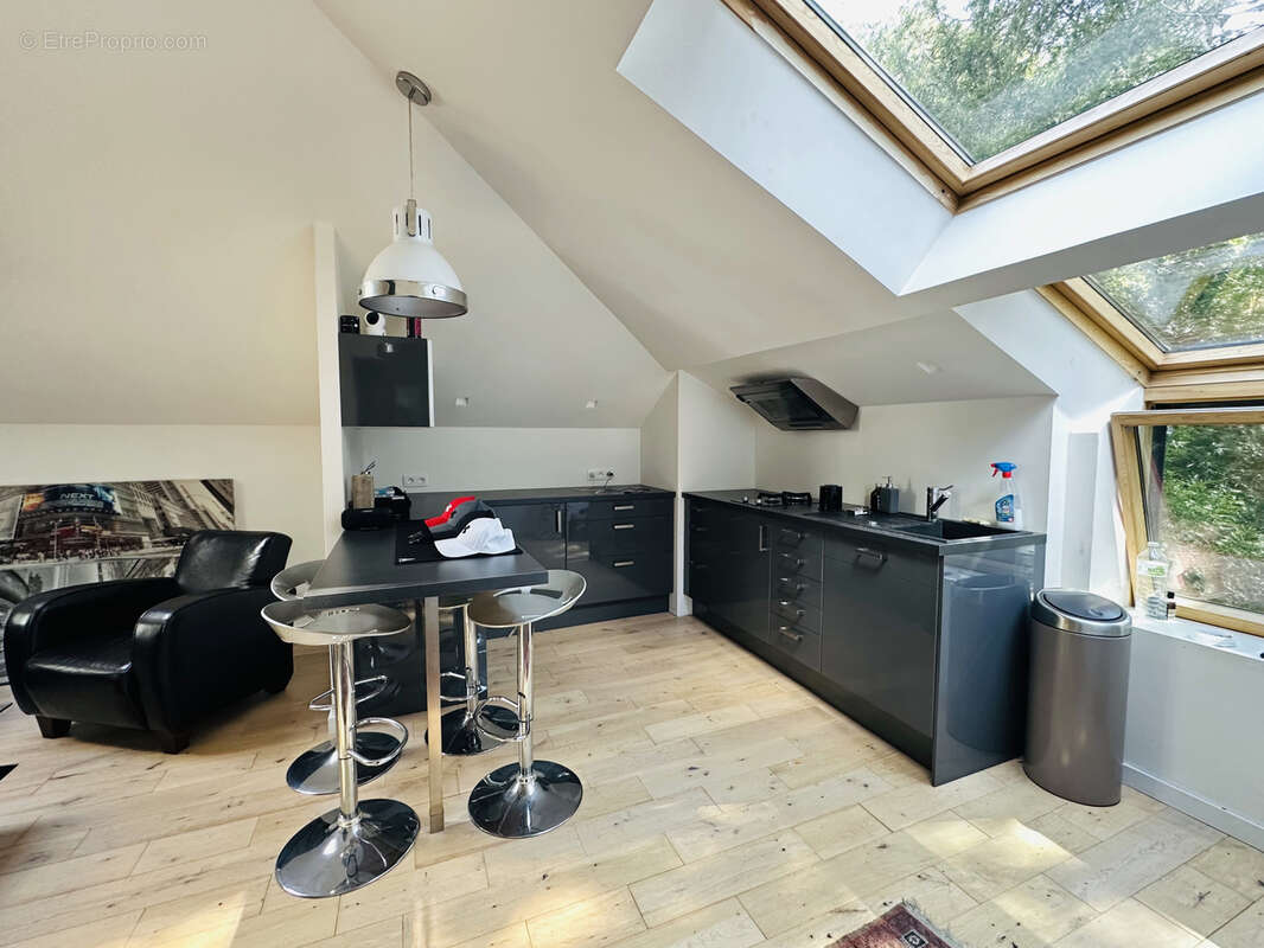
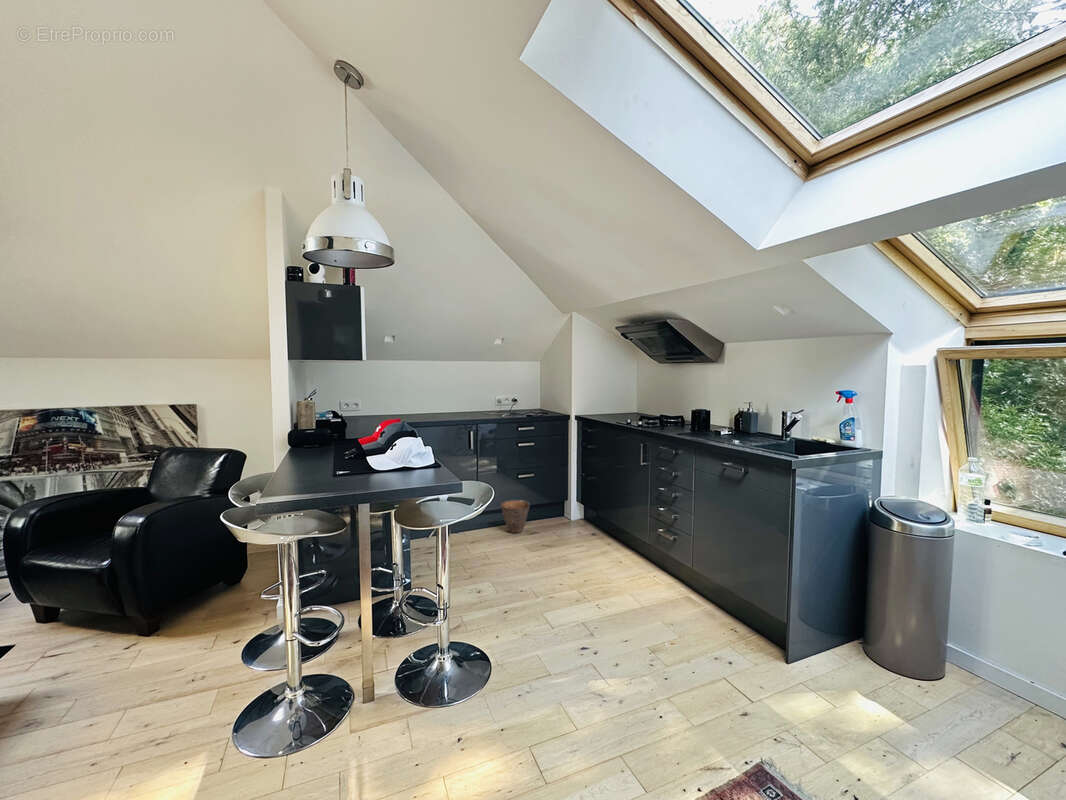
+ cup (515, 517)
